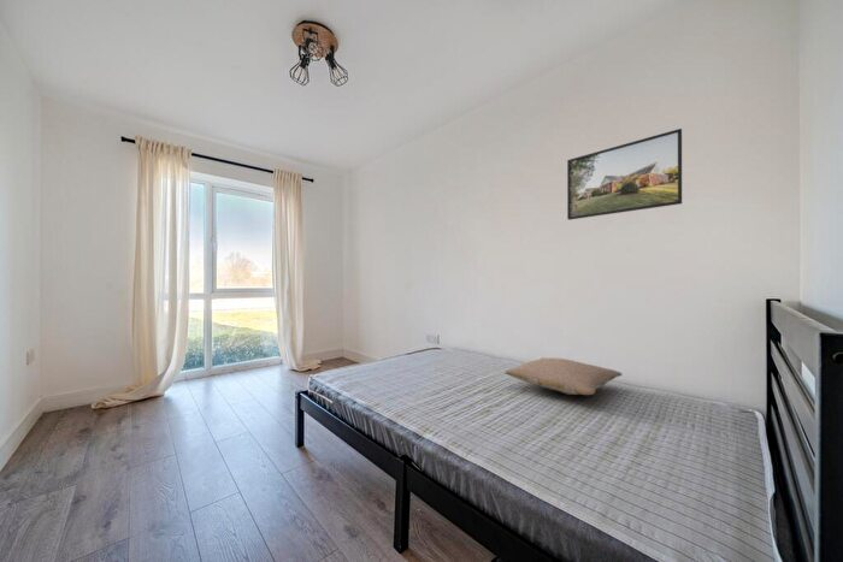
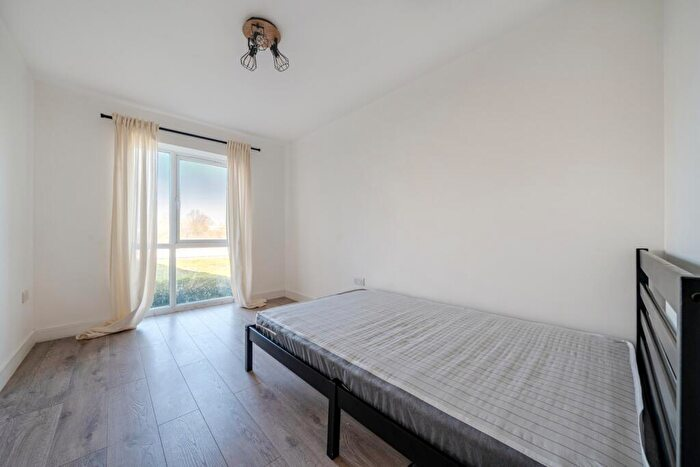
- pillow (562, 374)
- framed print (618, 179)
